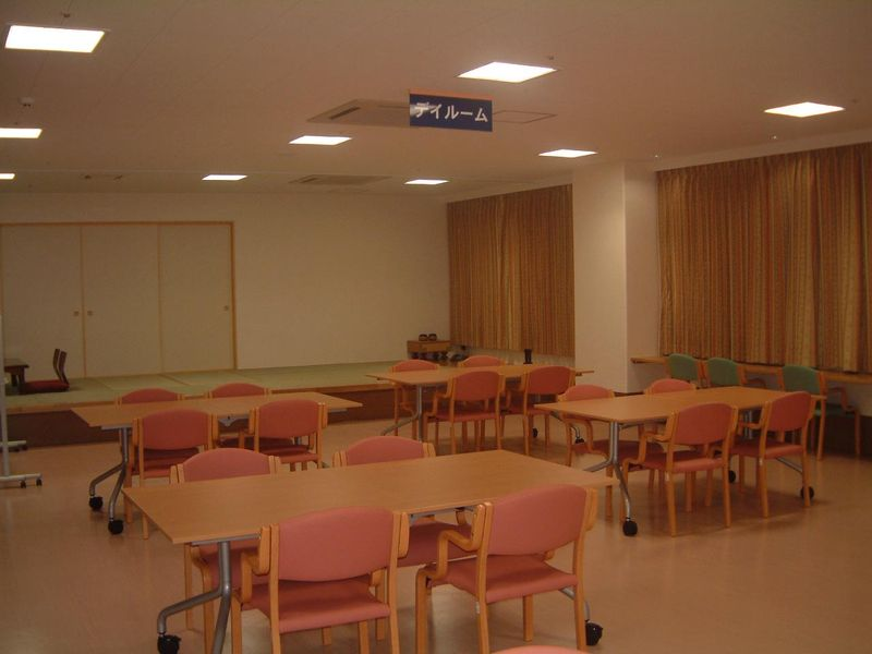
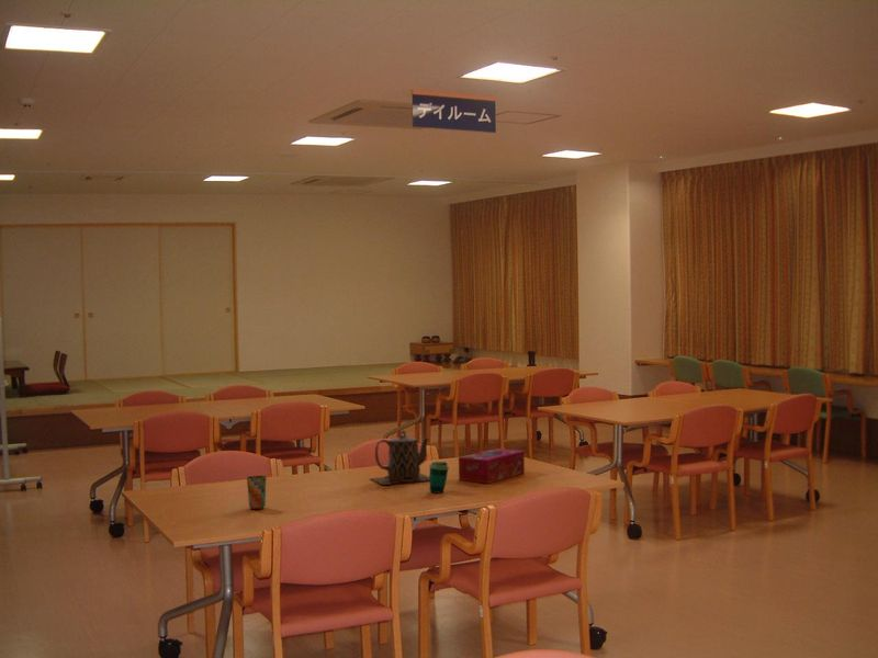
+ tissue box (492, 465)
+ cup (257, 492)
+ cup (439, 477)
+ teapot (401, 454)
